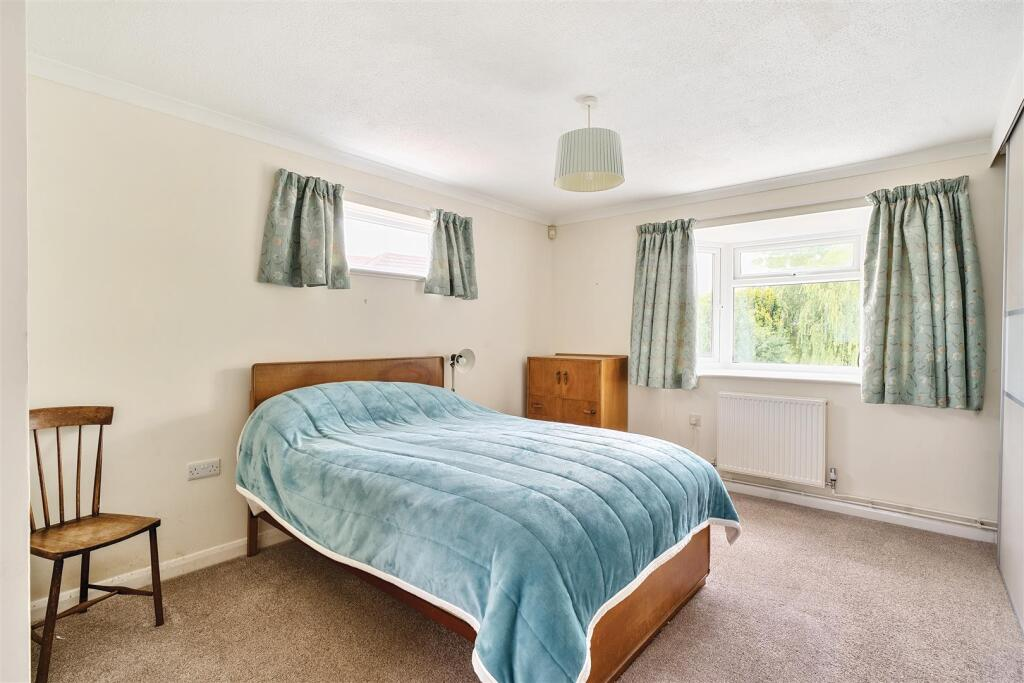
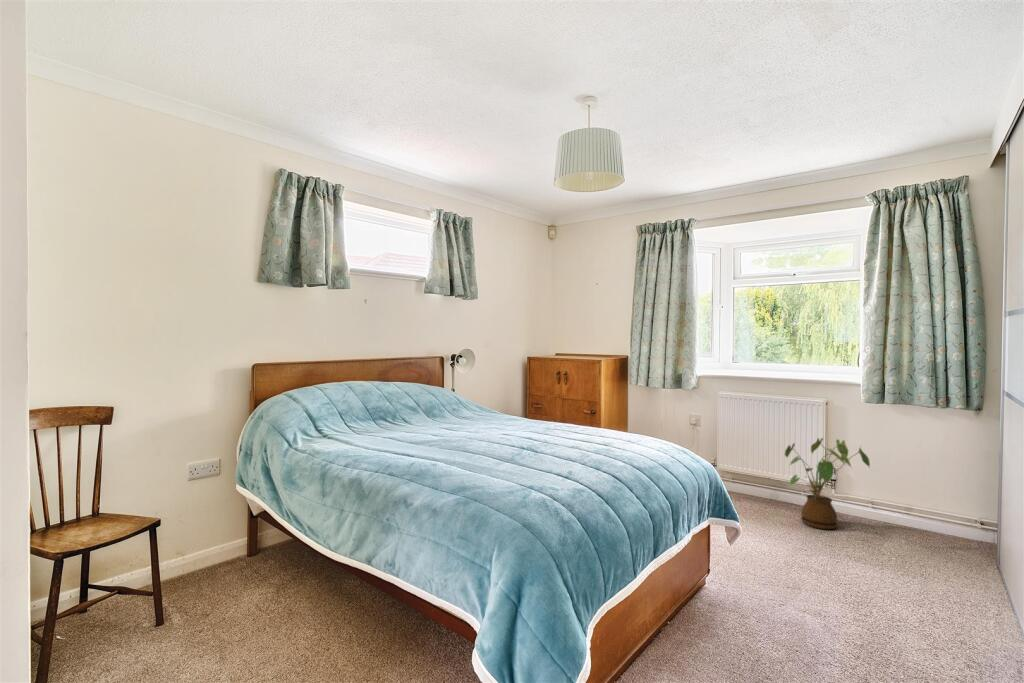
+ house plant (823, 483)
